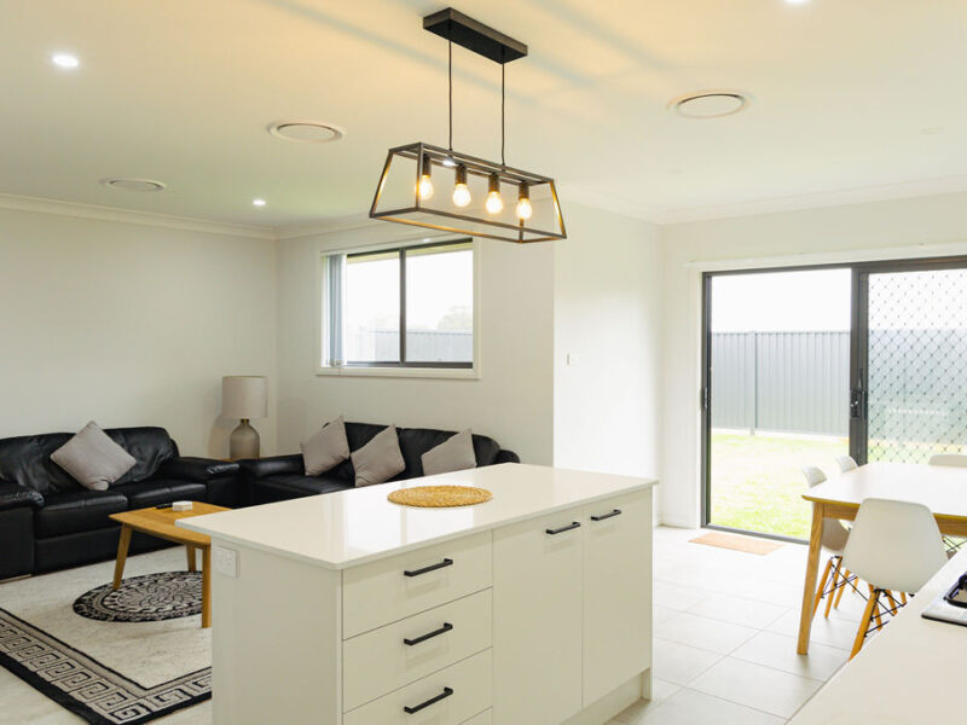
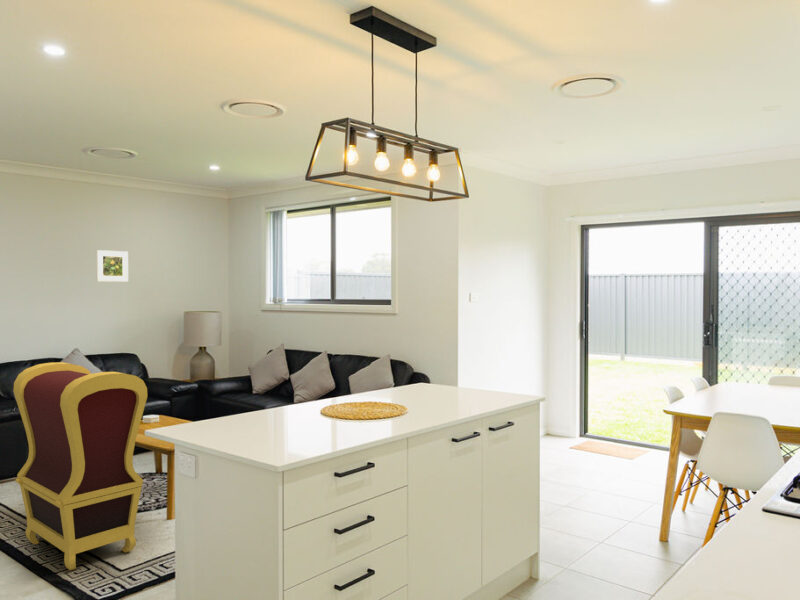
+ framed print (112, 266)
+ armchair (79, 457)
